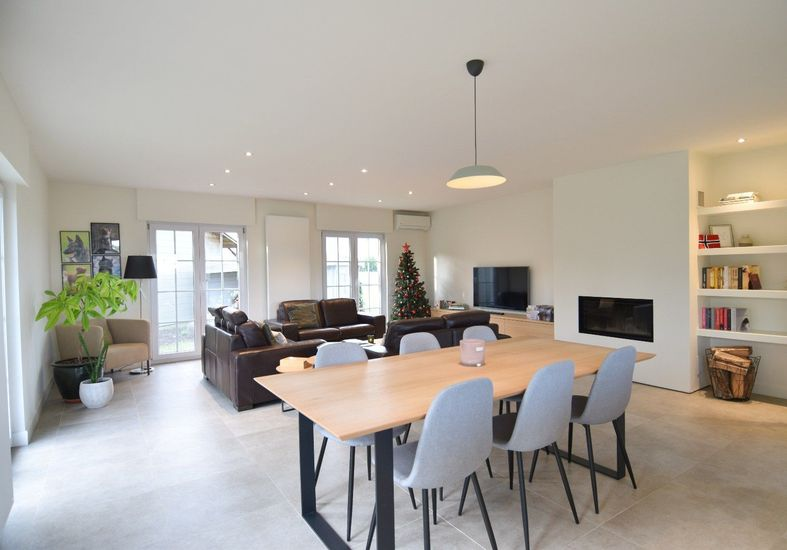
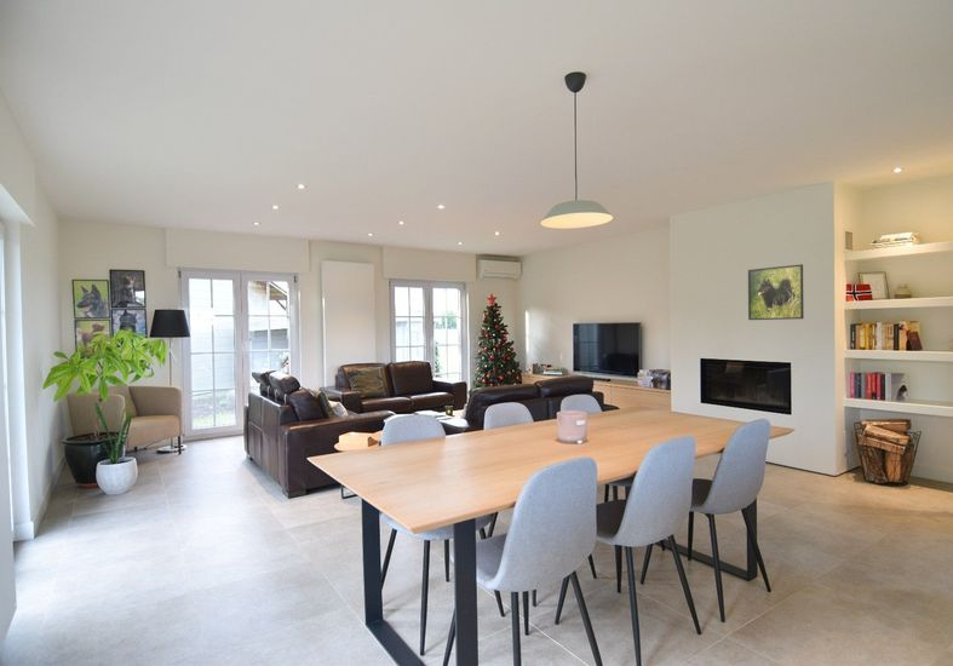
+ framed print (774, 293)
